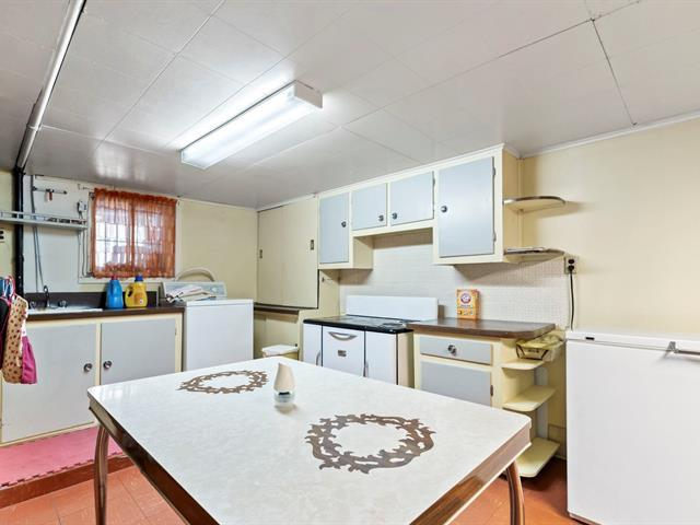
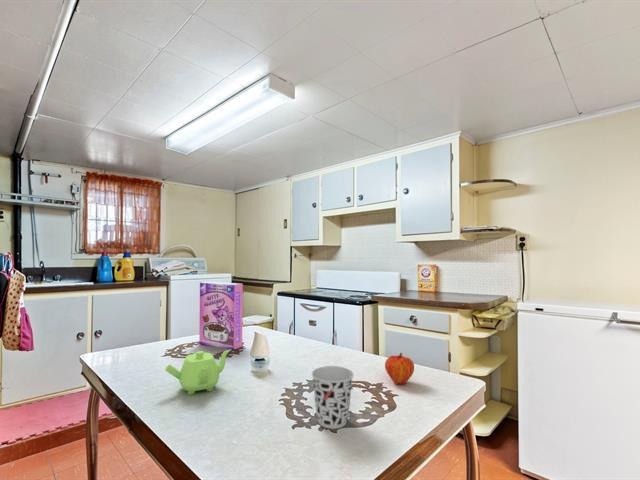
+ cereal box (220, 313)
+ teapot (199, 370)
+ fruit (399, 367)
+ cup (332, 397)
